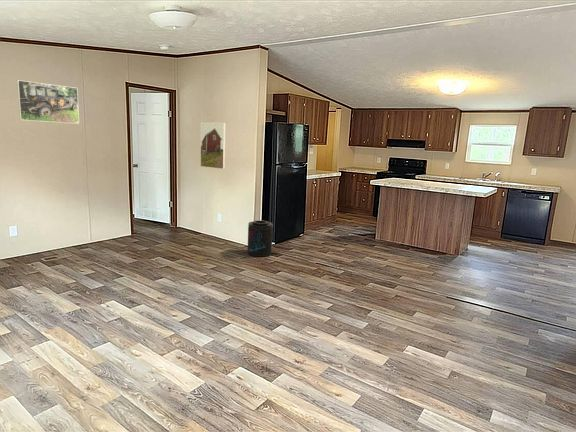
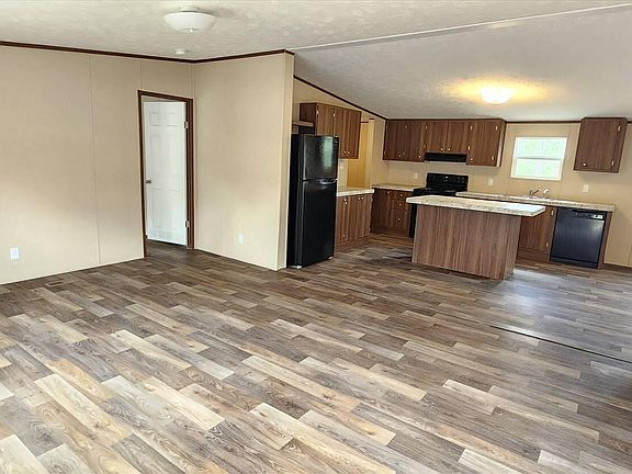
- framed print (212, 145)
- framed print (49, 103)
- supplement container (260, 237)
